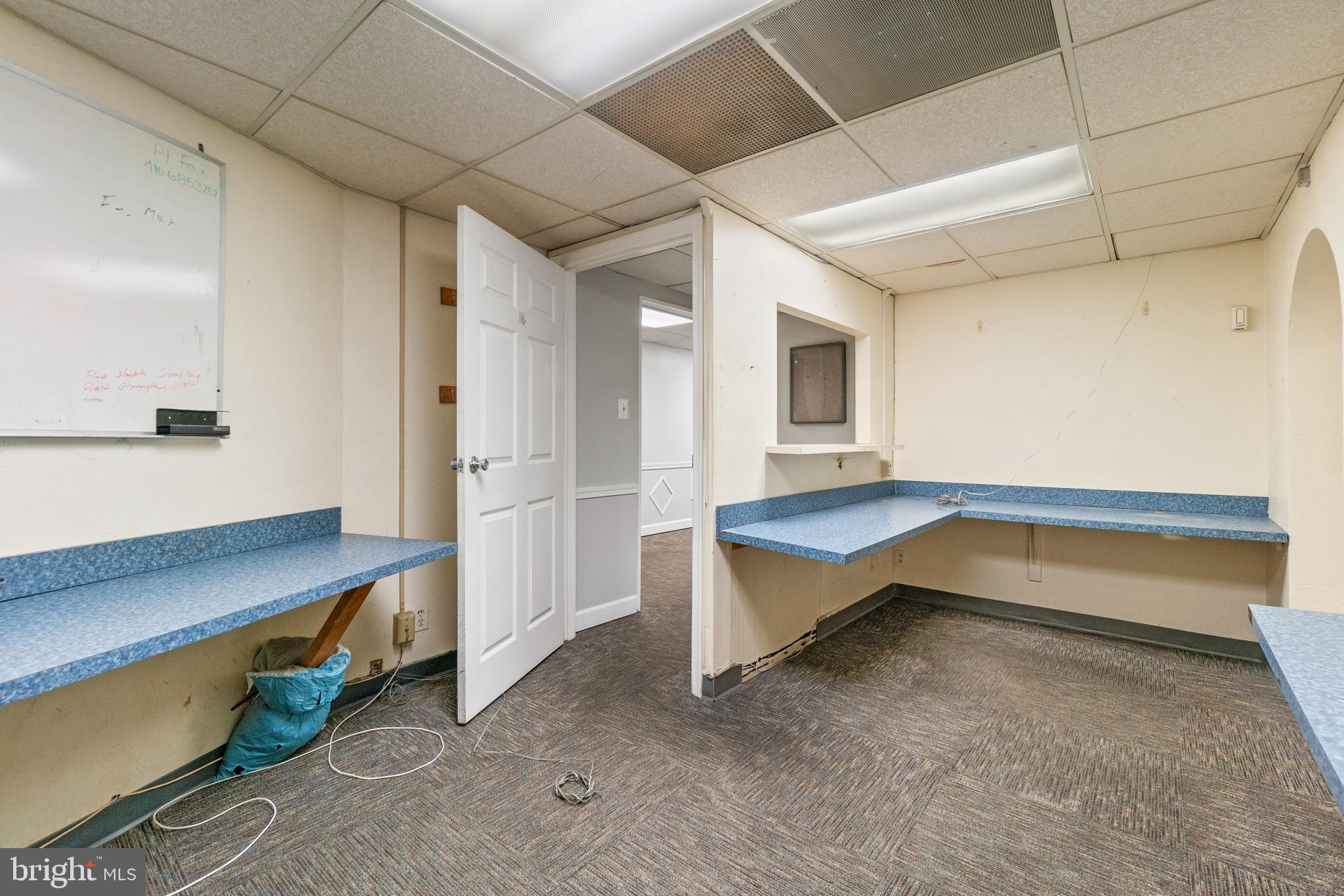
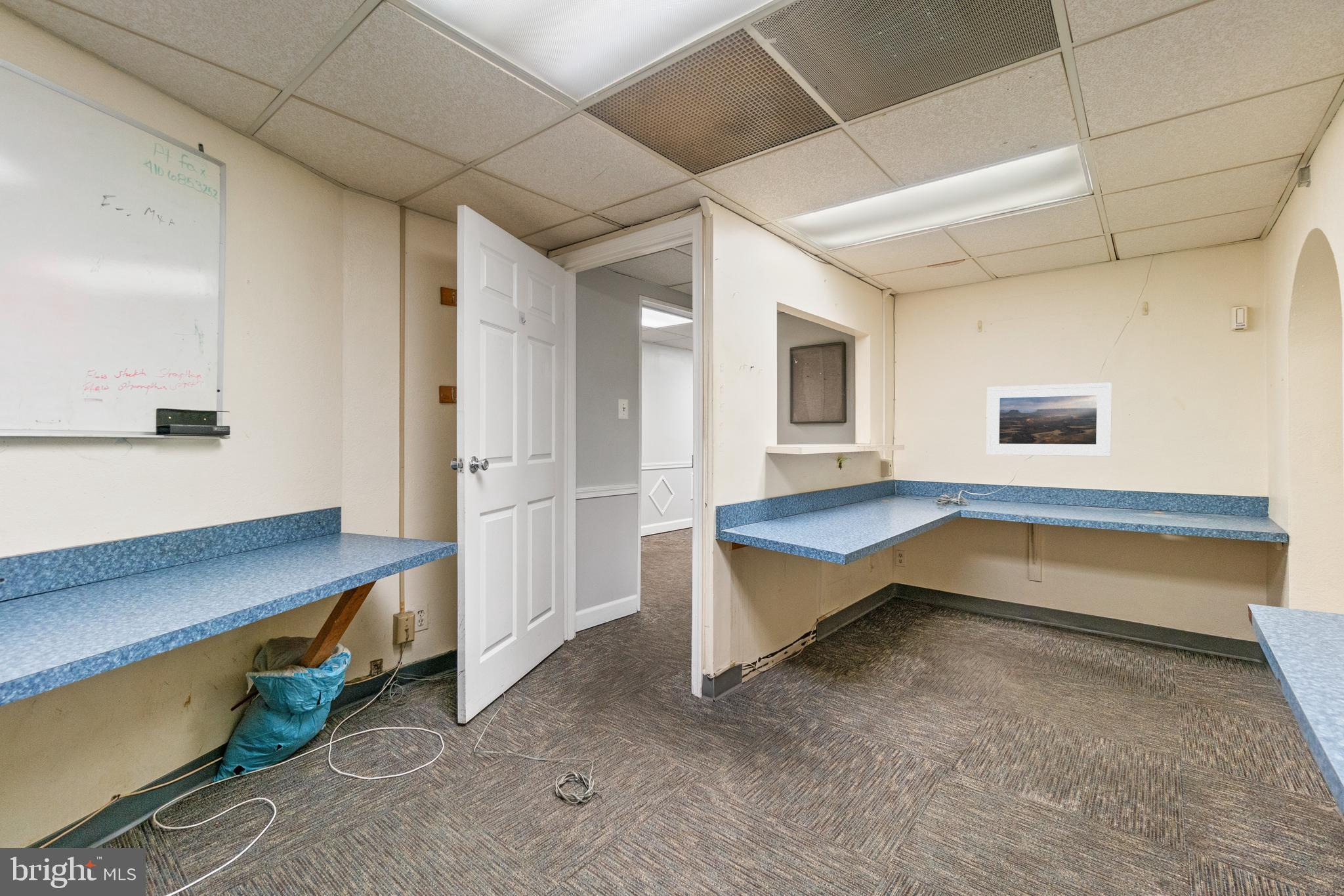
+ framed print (1046, 420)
